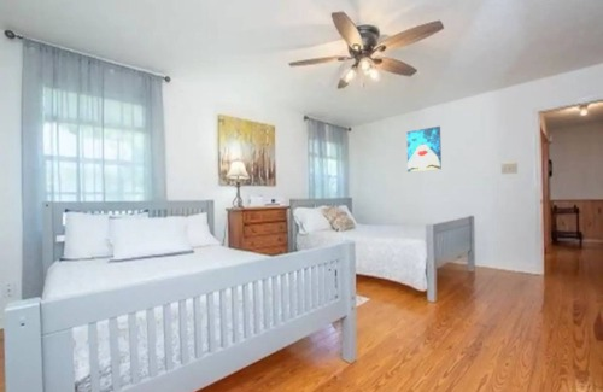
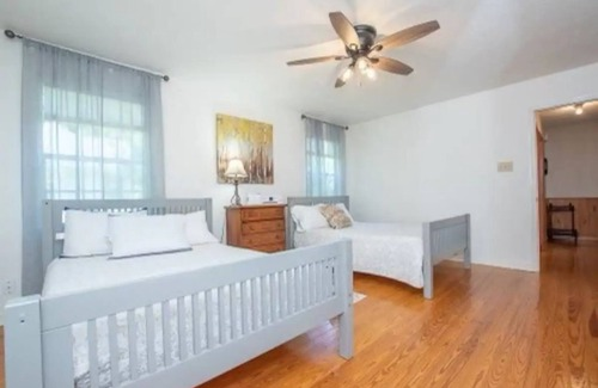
- wall art (423, 150)
